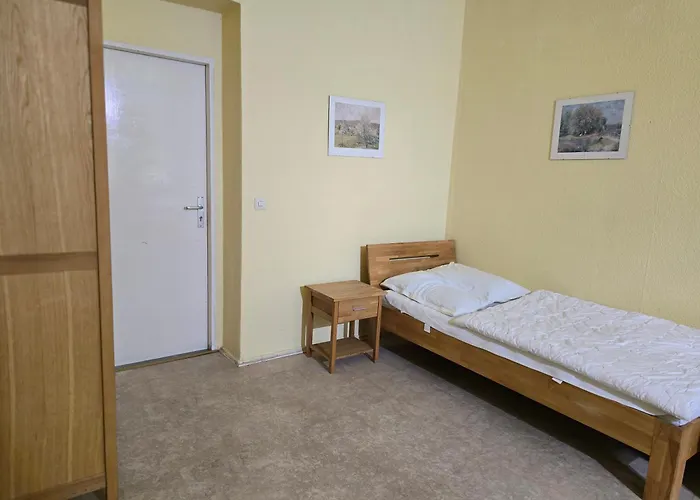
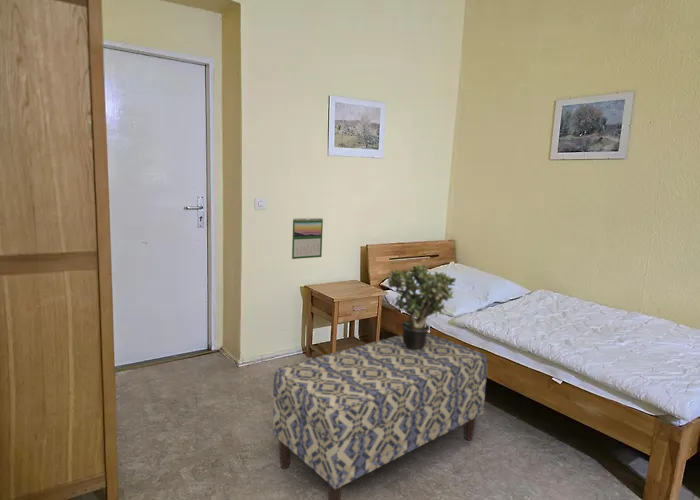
+ potted plant (420, 305)
+ bench (385, 407)
+ calendar (307, 237)
